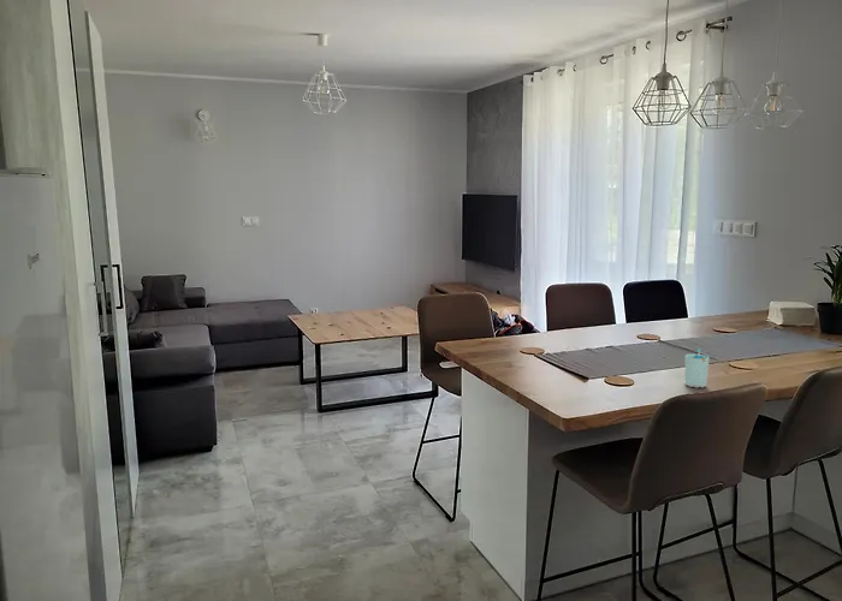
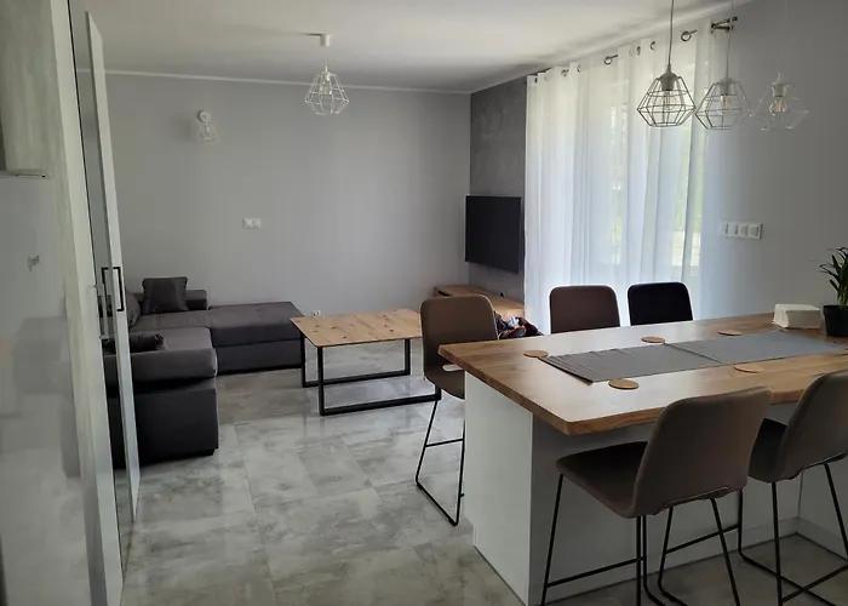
- cup (696, 368)
